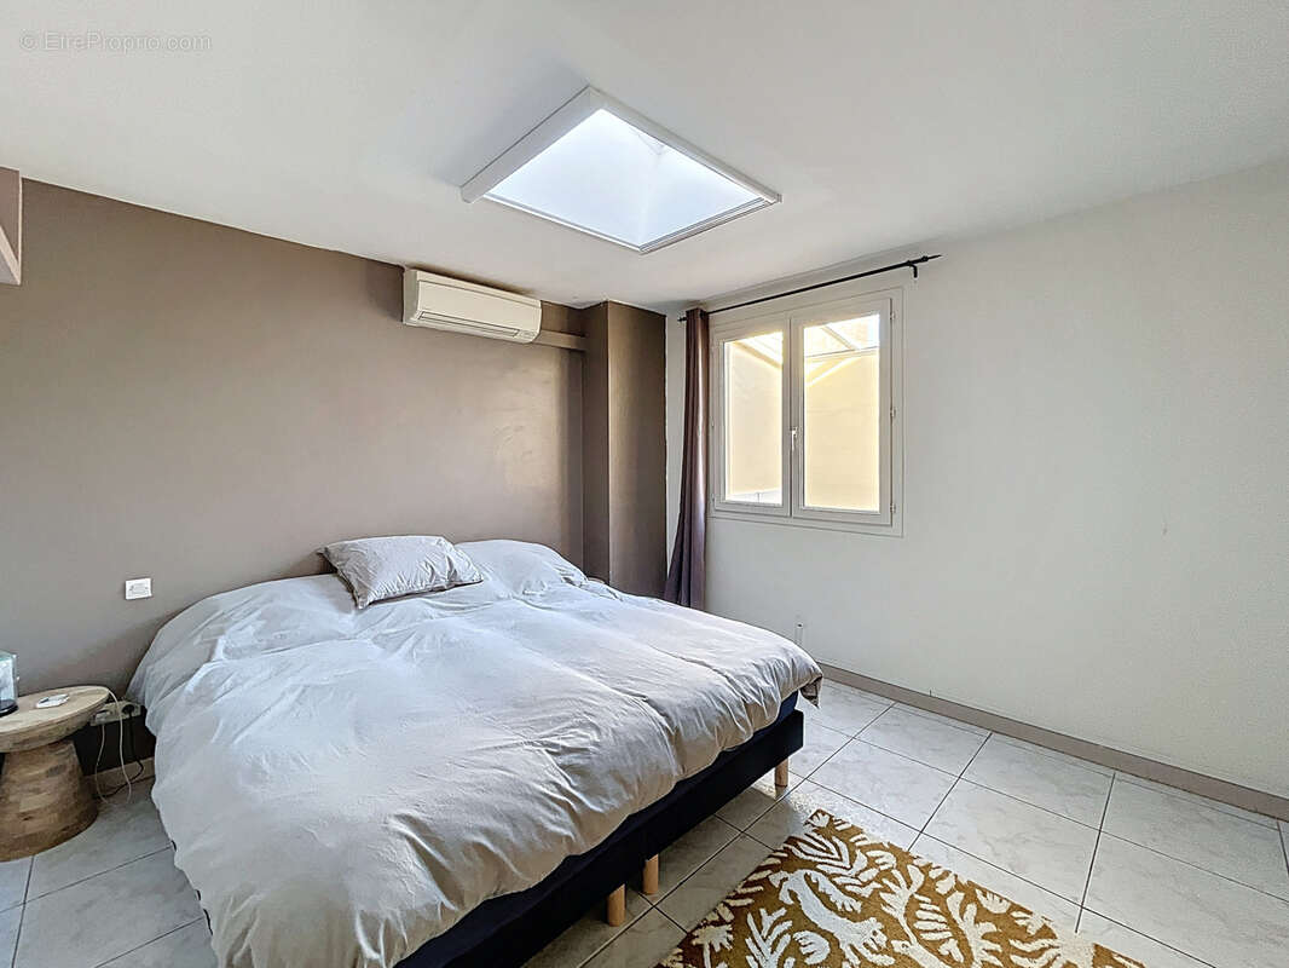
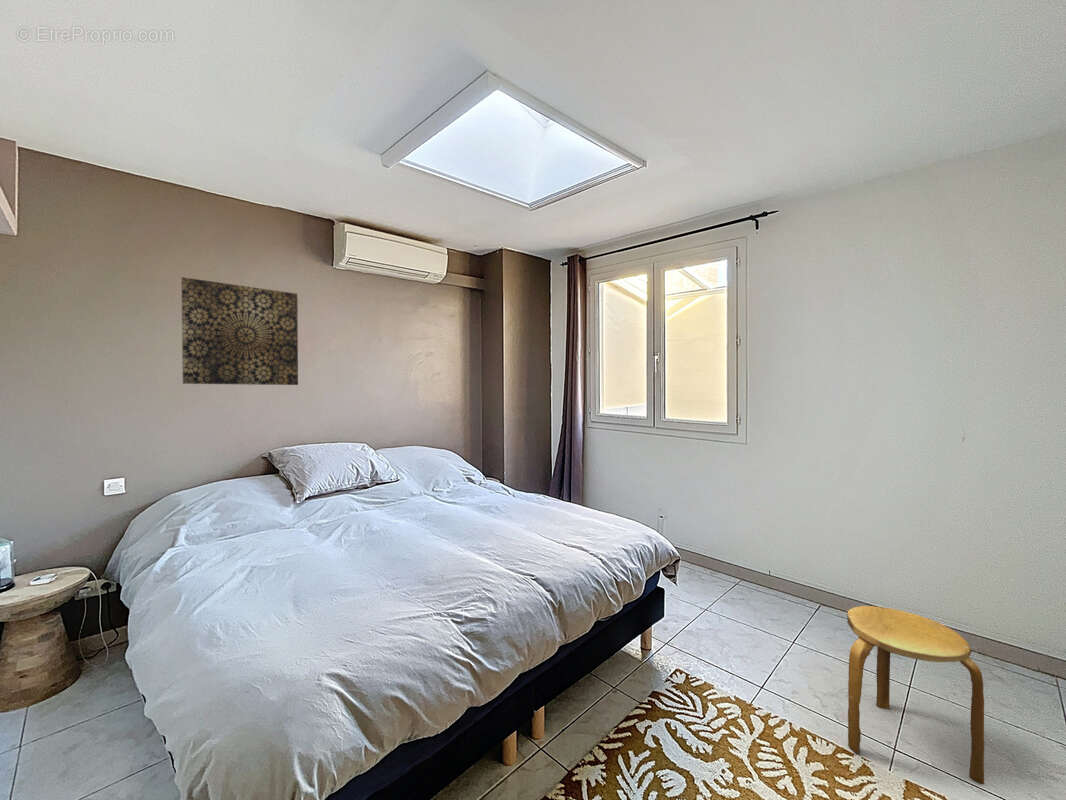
+ wall art (244, 335)
+ stool (889, 684)
